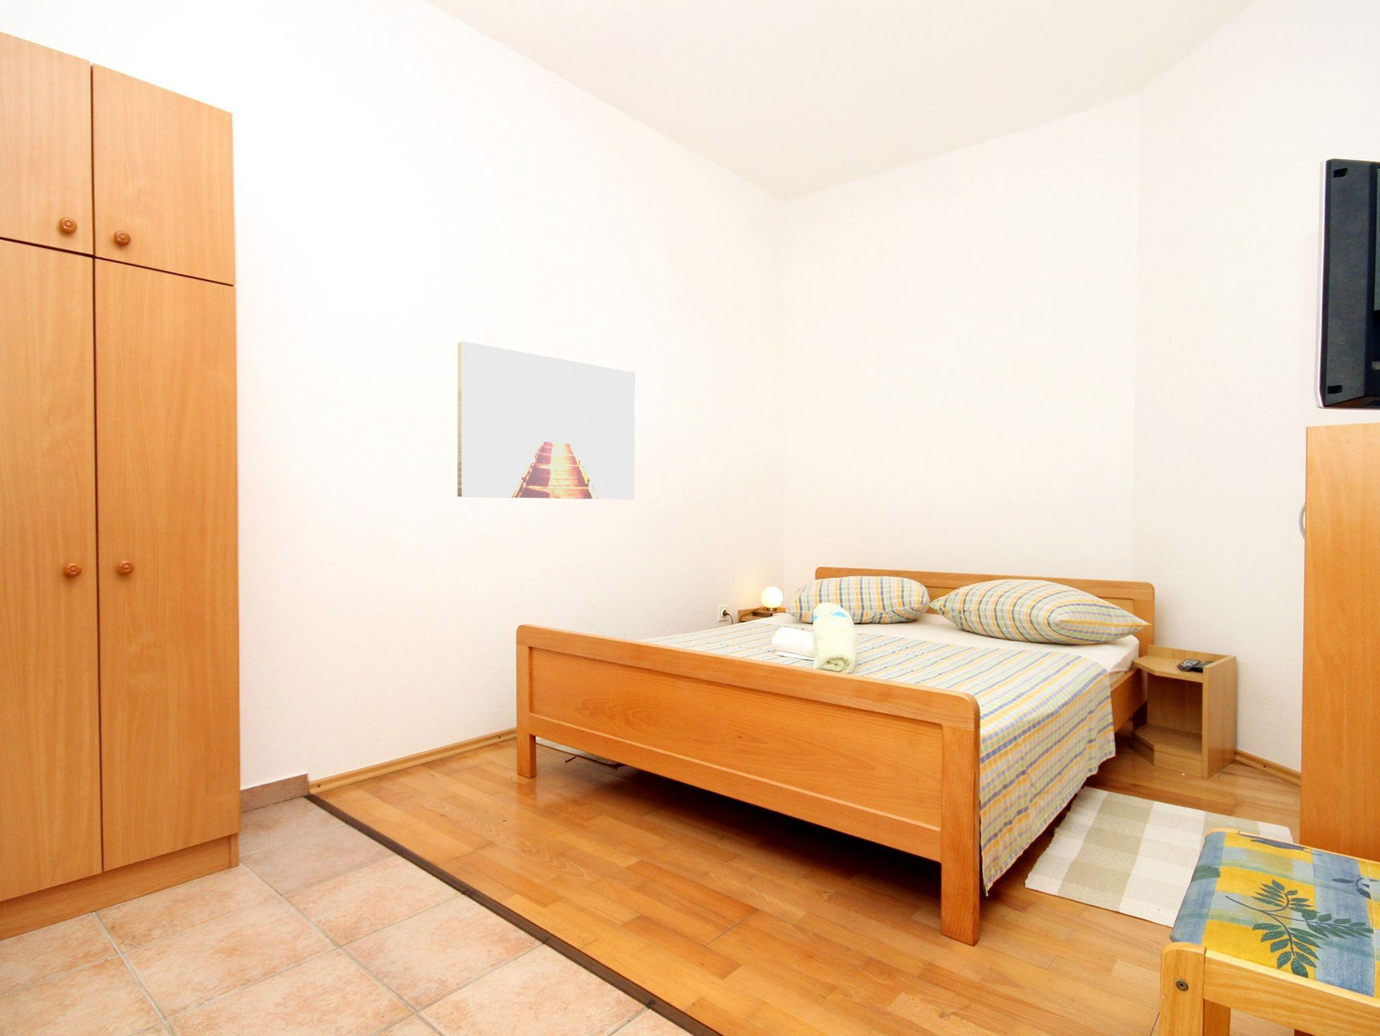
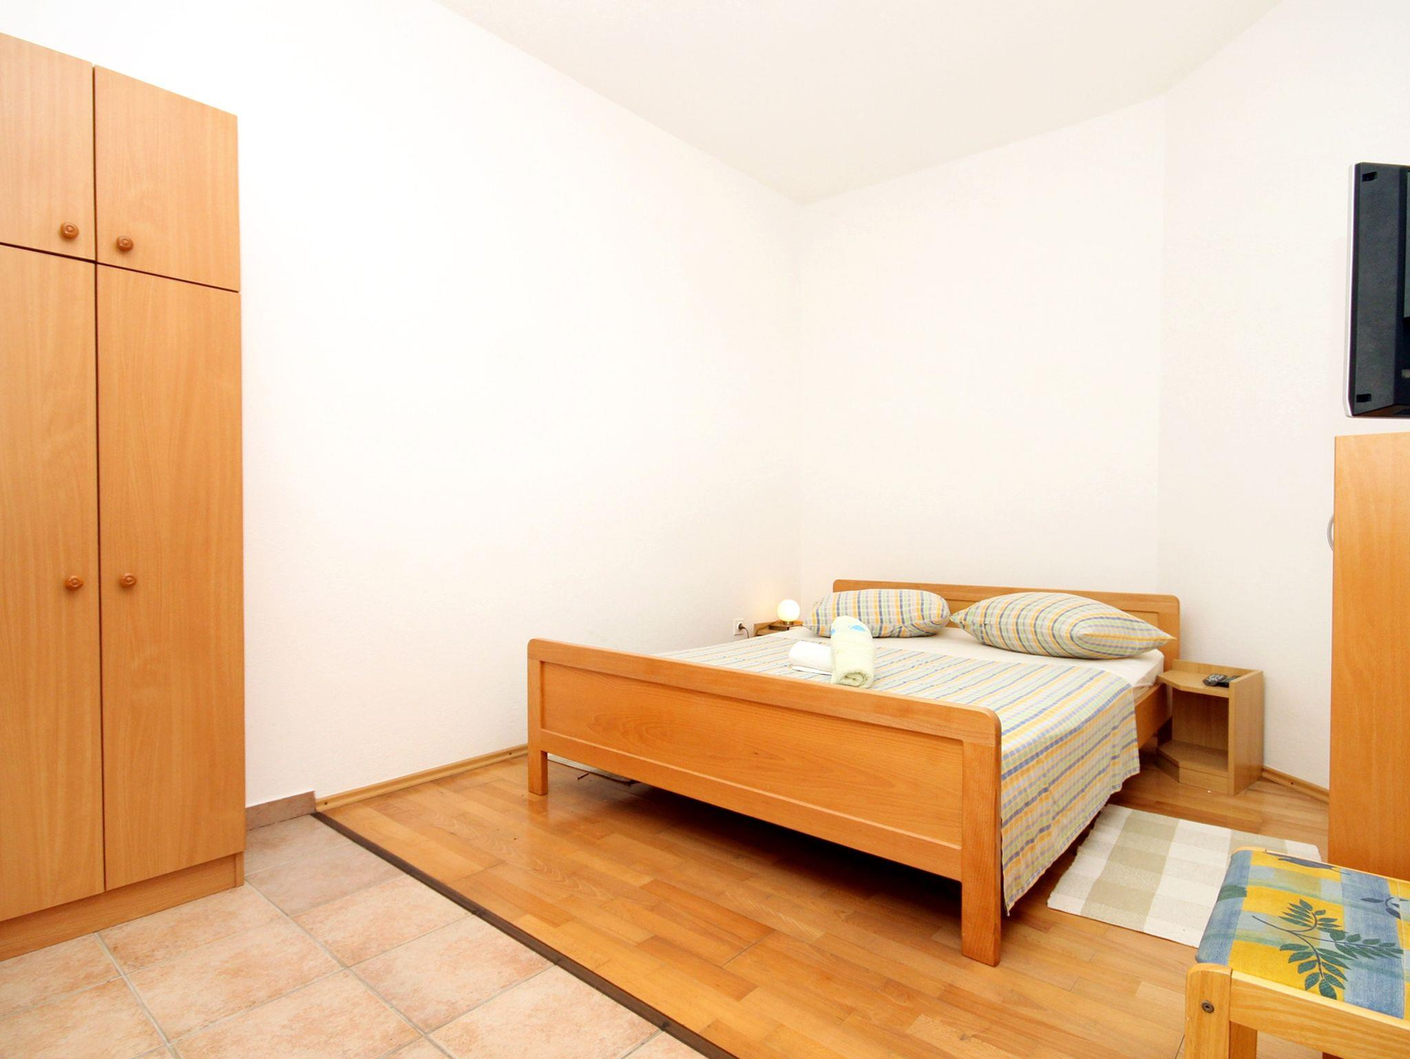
- wall art (555, 429)
